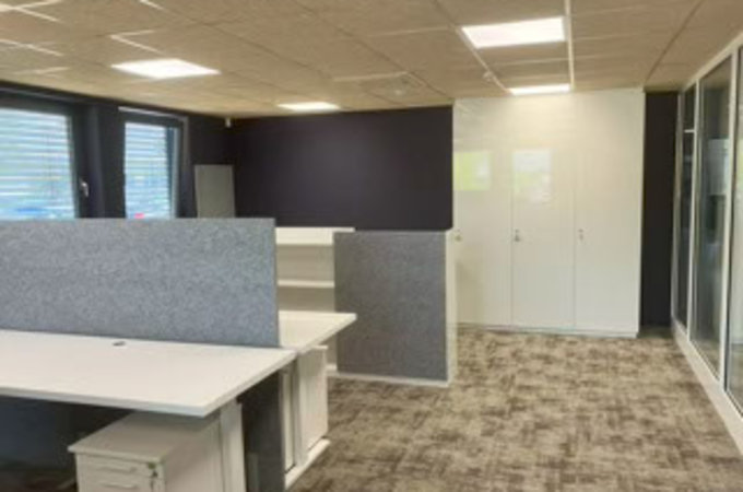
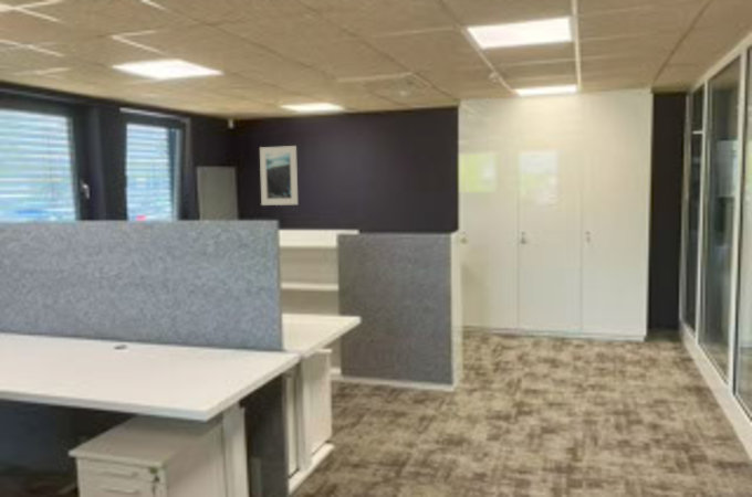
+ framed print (279, 176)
